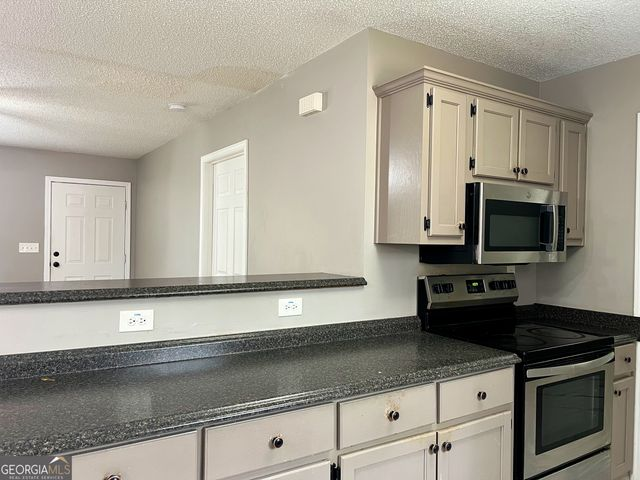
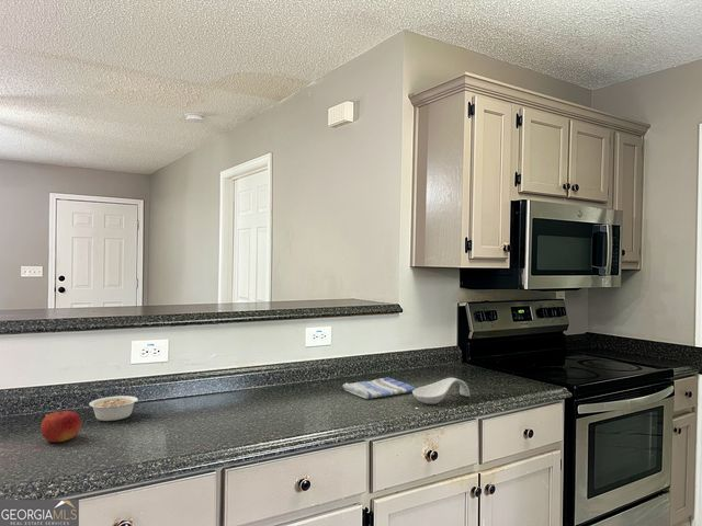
+ legume (115, 407)
+ fruit (60, 424)
+ spoon rest (441, 389)
+ dish towel (378, 387)
